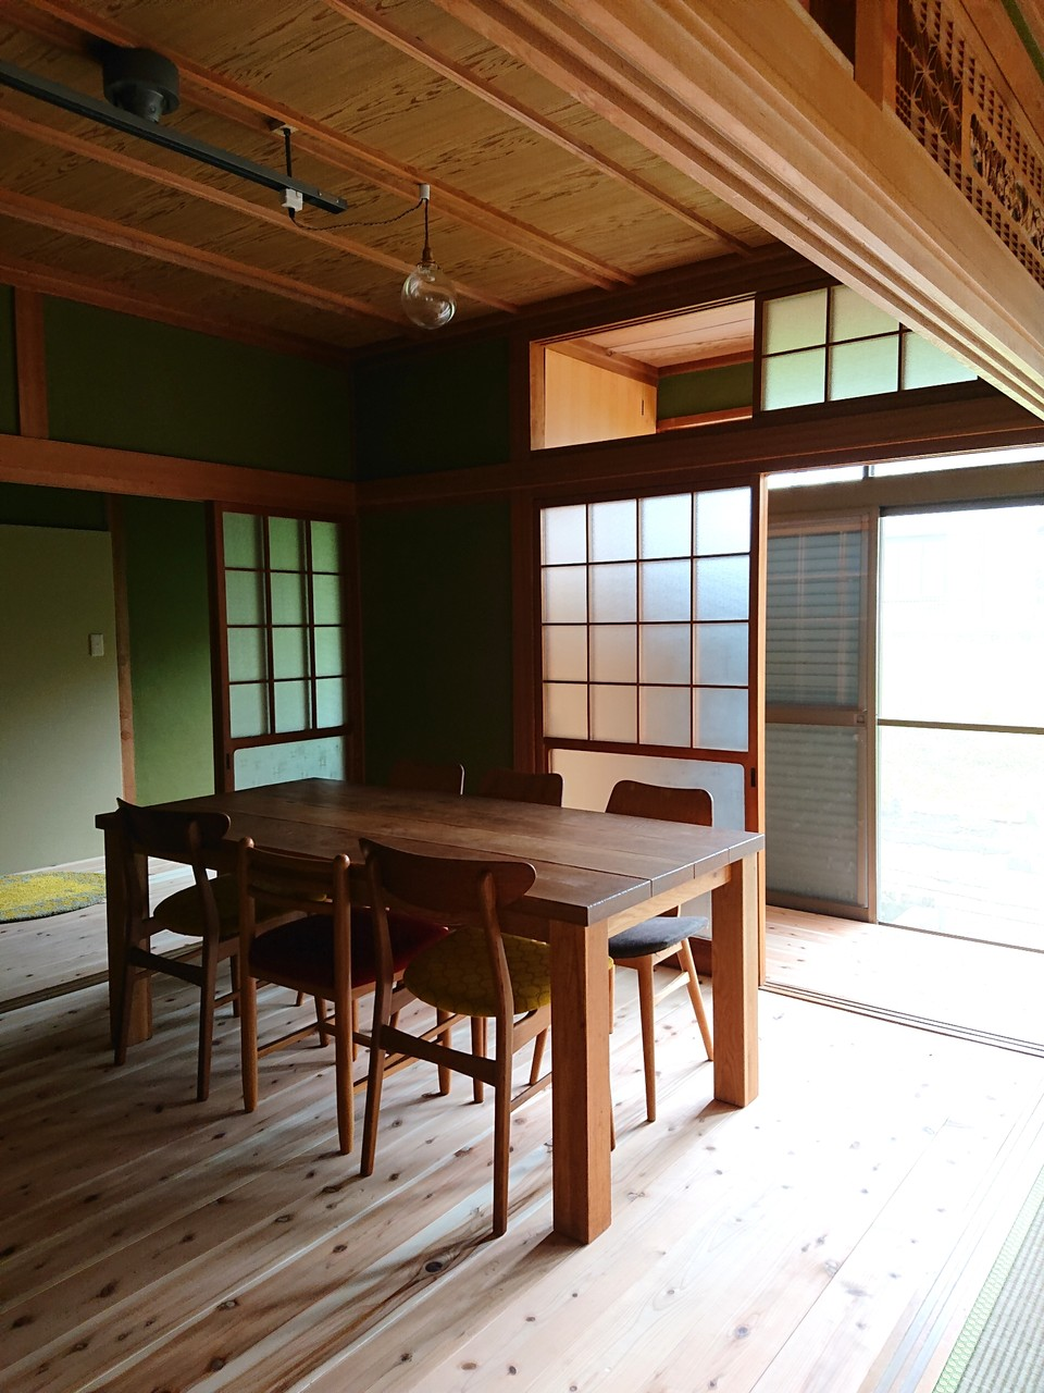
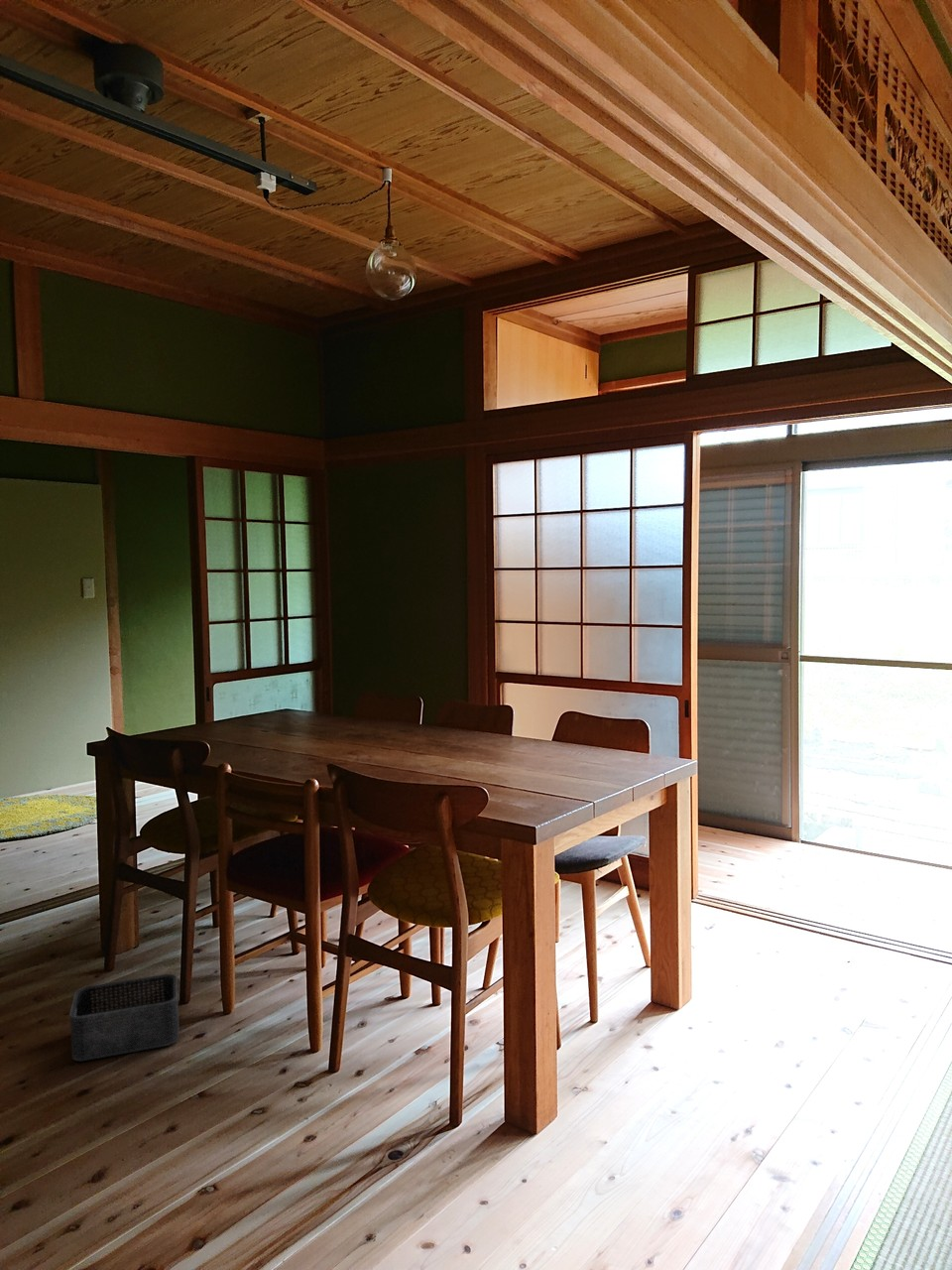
+ storage bin (126, 1015)
